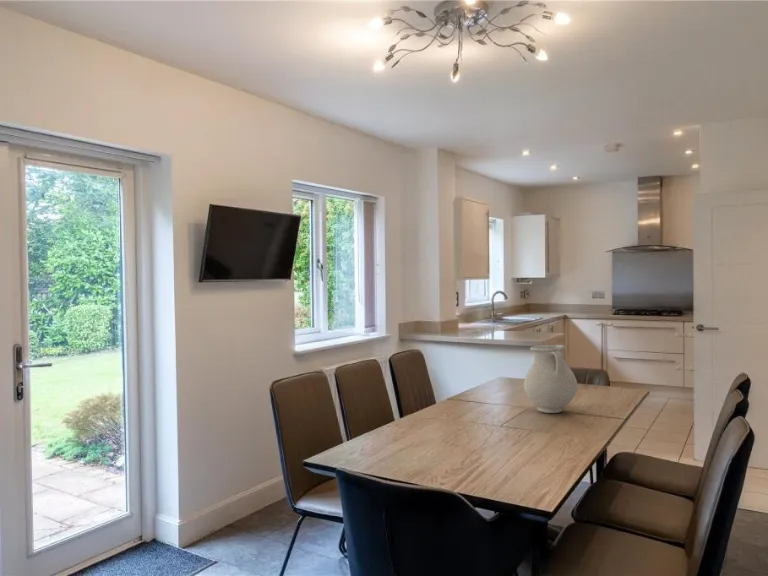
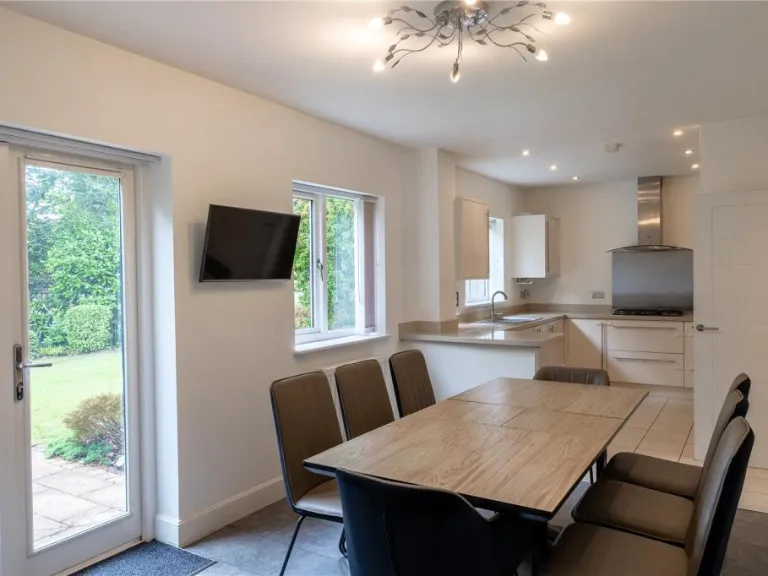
- vase (550, 377)
